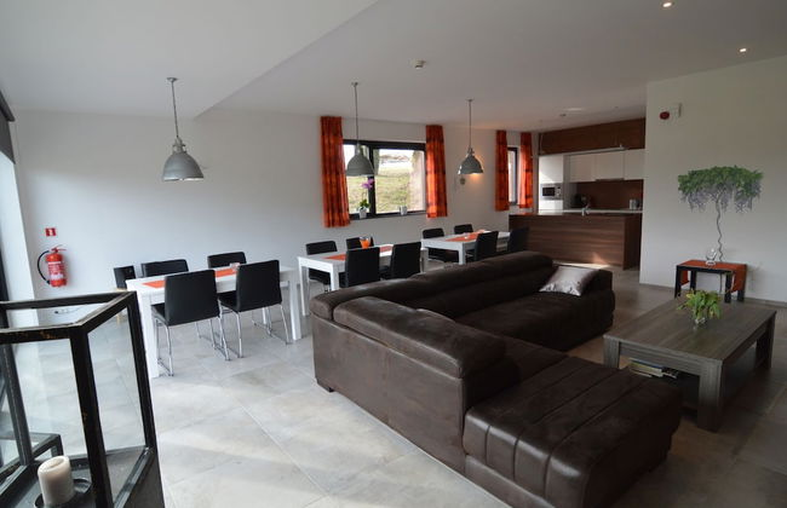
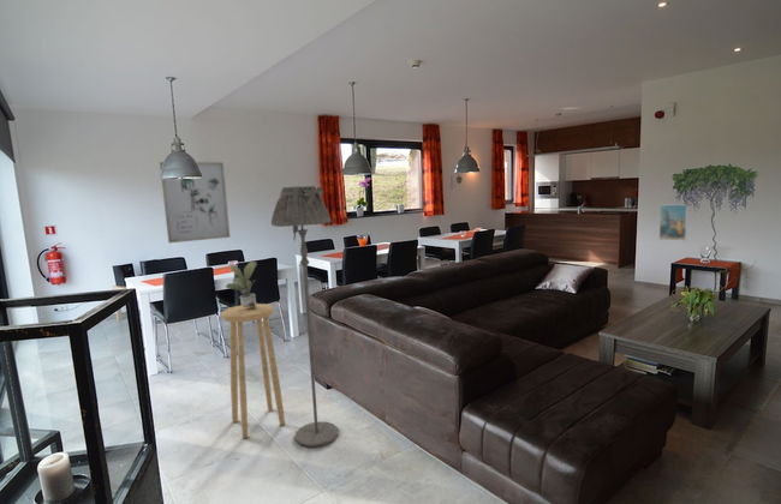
+ floor lamp (308, 314)
+ potted plant (242, 286)
+ stool (244, 366)
+ wall art (196, 202)
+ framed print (673, 222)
